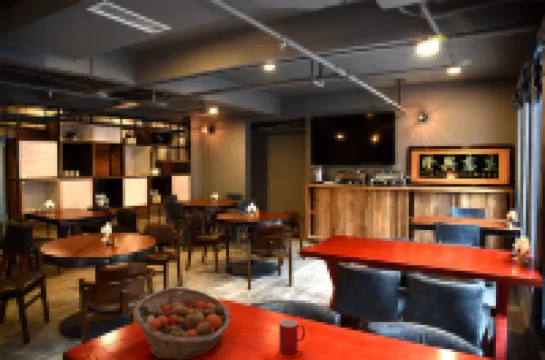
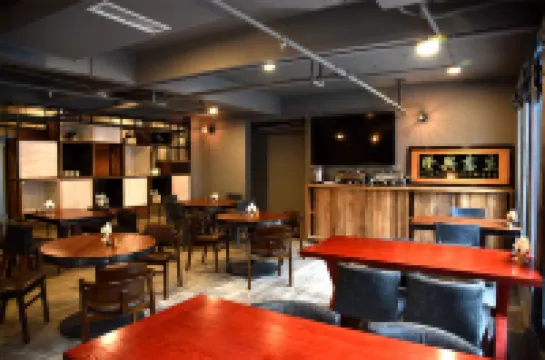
- fruit basket (184, 320)
- cup (292, 336)
